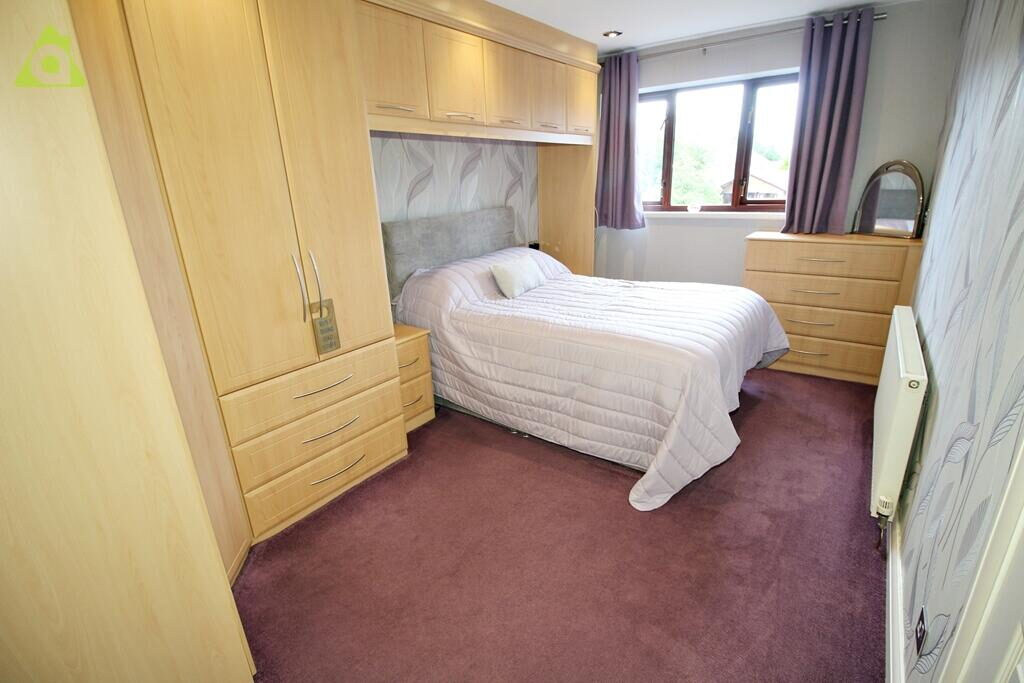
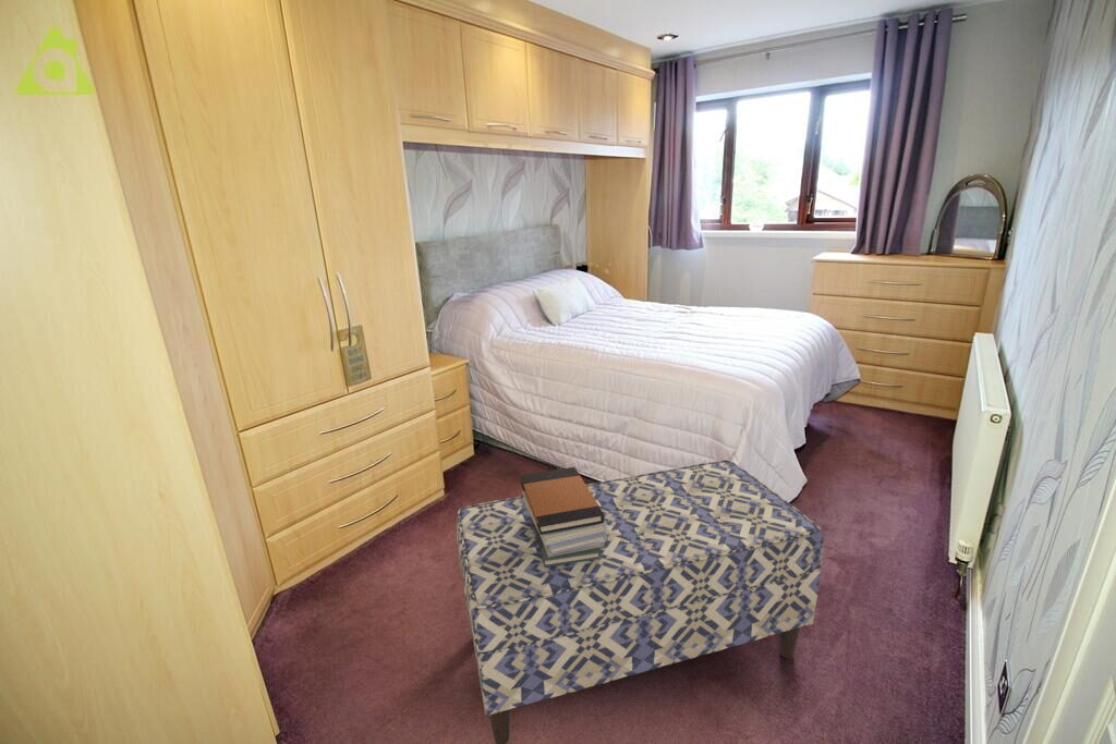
+ book stack (561, 514)
+ bench (629, 583)
